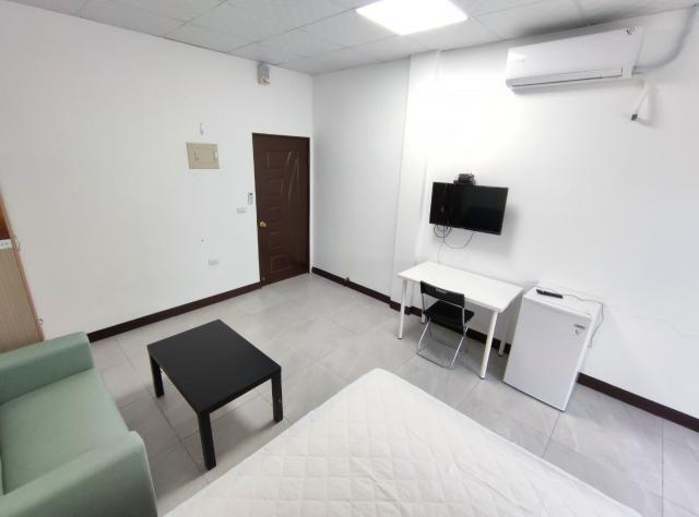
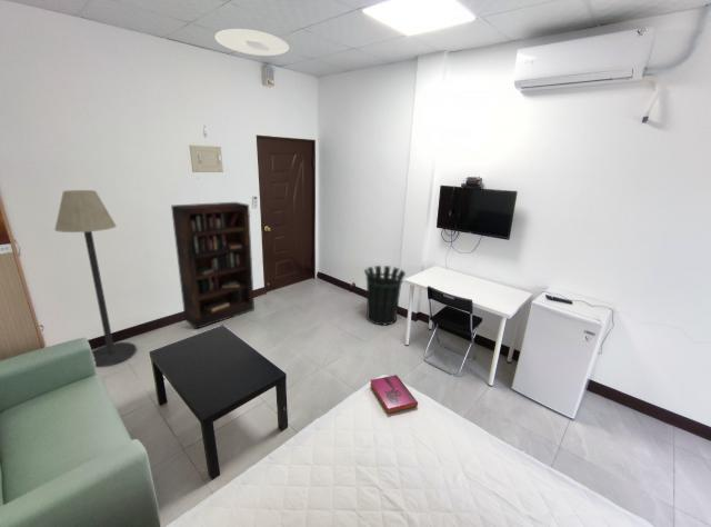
+ ceiling light (252, 39)
+ waste bin (382, 295)
+ floor lamp (97, 279)
+ bookcase (217, 262)
+ hardback book (392, 392)
